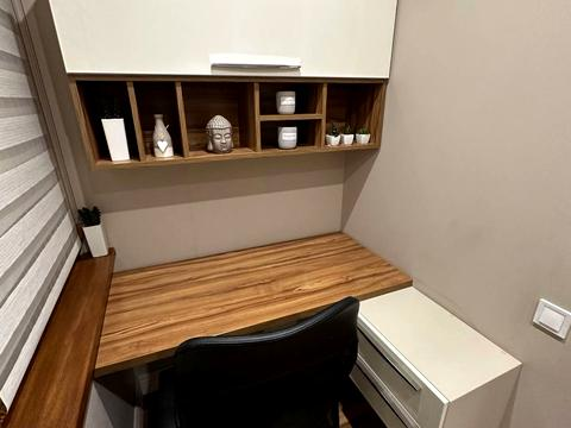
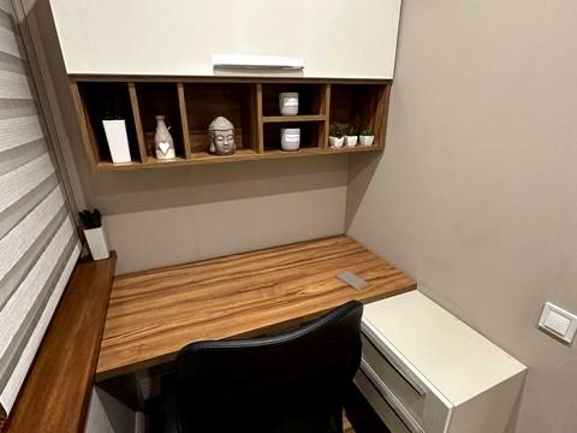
+ smartphone (351, 279)
